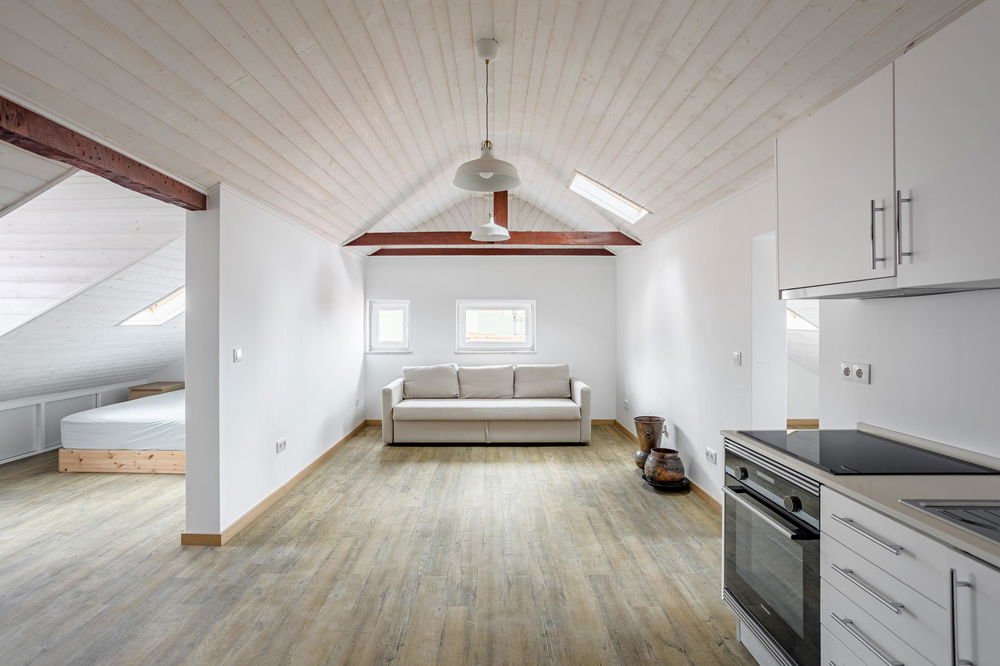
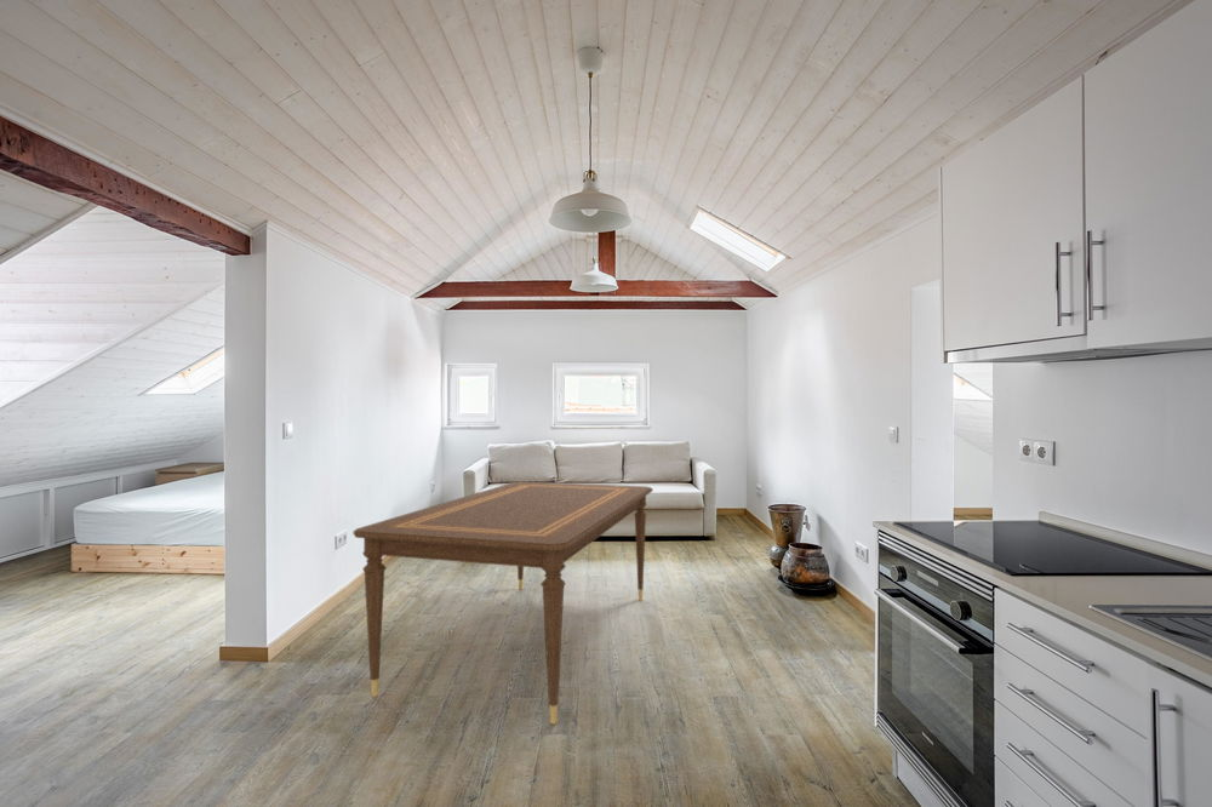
+ dining table (532, 566)
